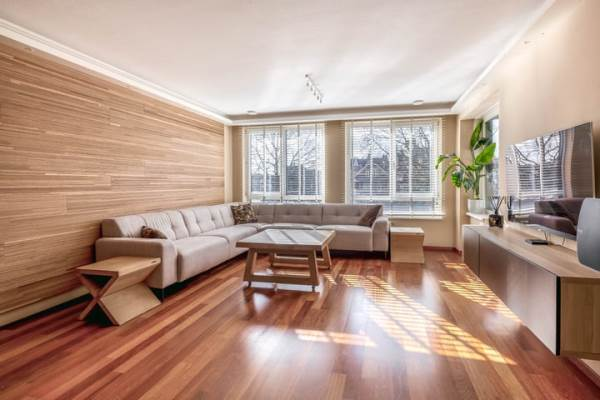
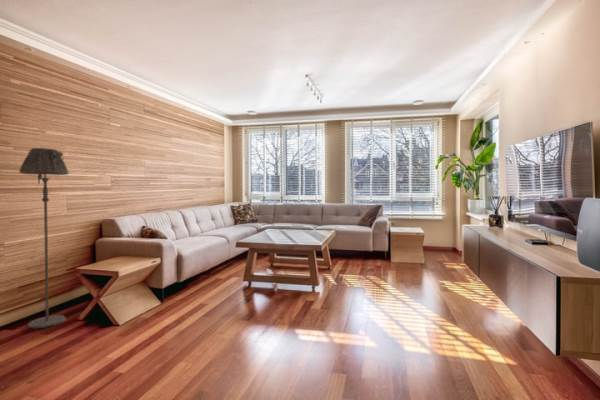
+ floor lamp (45, 236)
